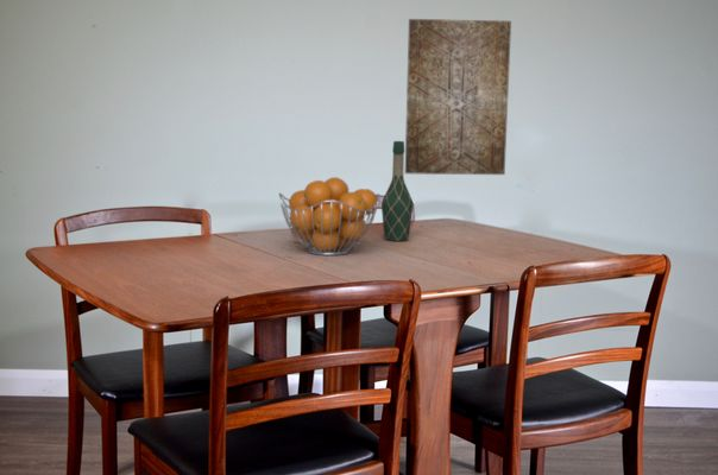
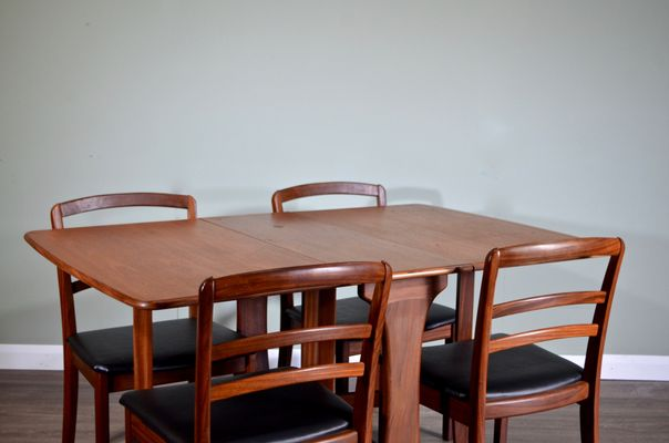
- wine bottle (397, 190)
- wall art (456, 97)
- fruit basket (328, 215)
